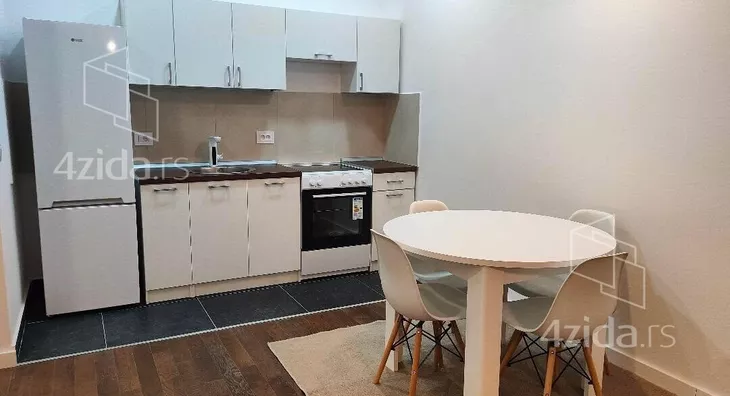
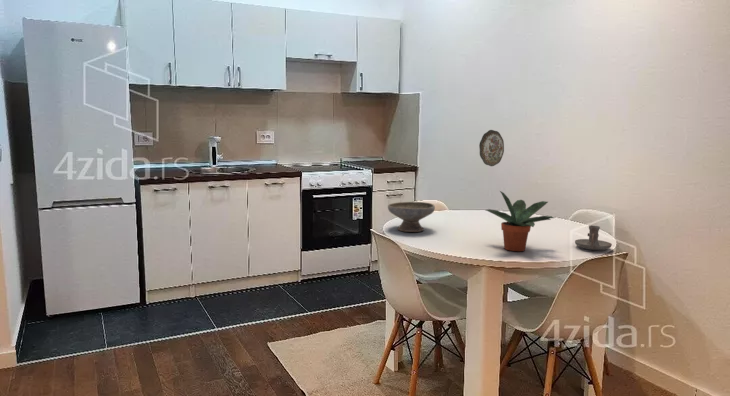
+ potted plant (517, 220)
+ decorative plate (492, 148)
+ bowl (410, 217)
+ candle holder (593, 238)
